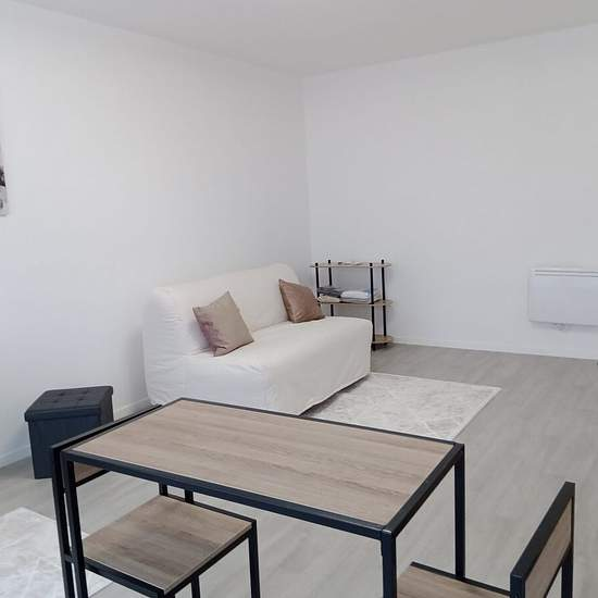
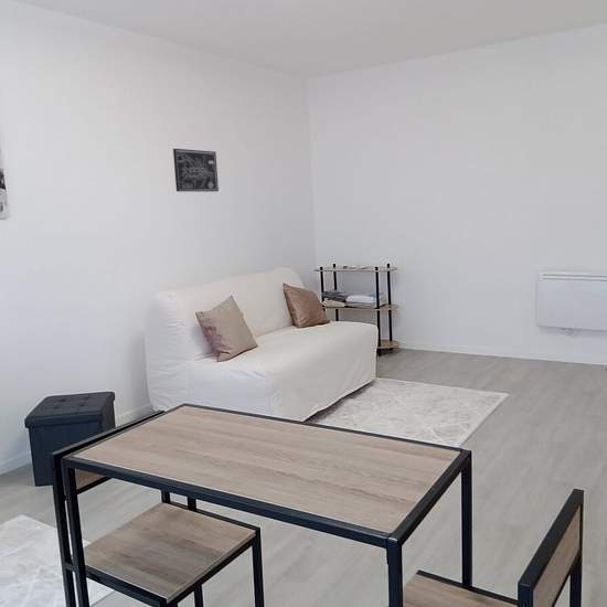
+ wall art (196, 170)
